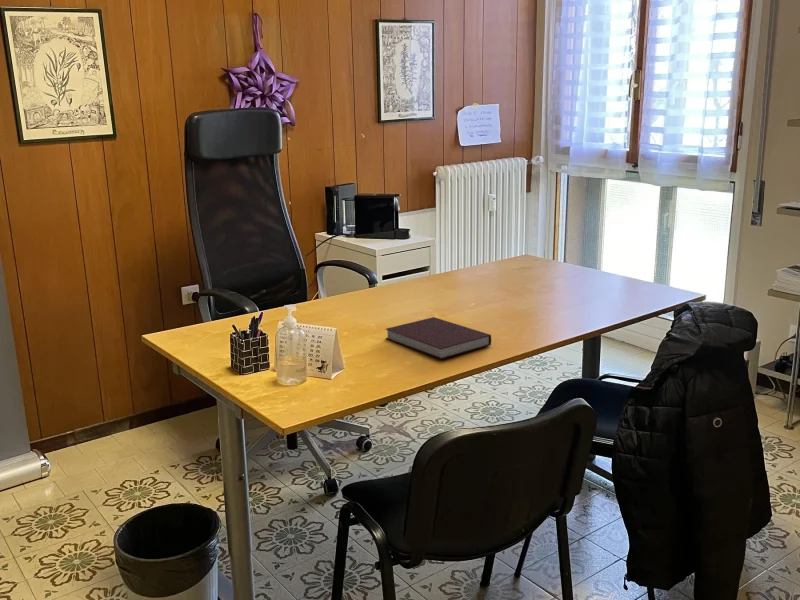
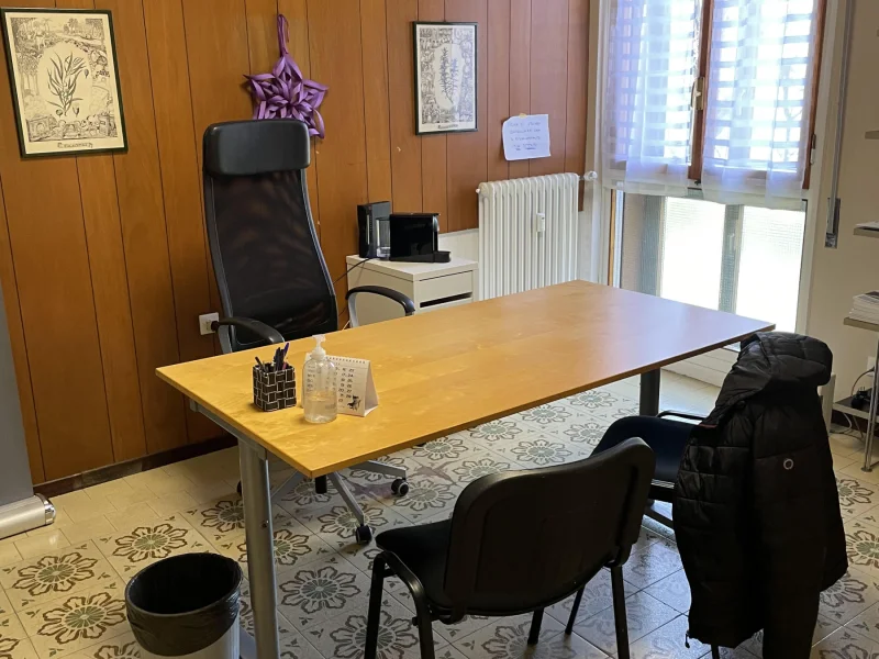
- notebook (437, 336)
